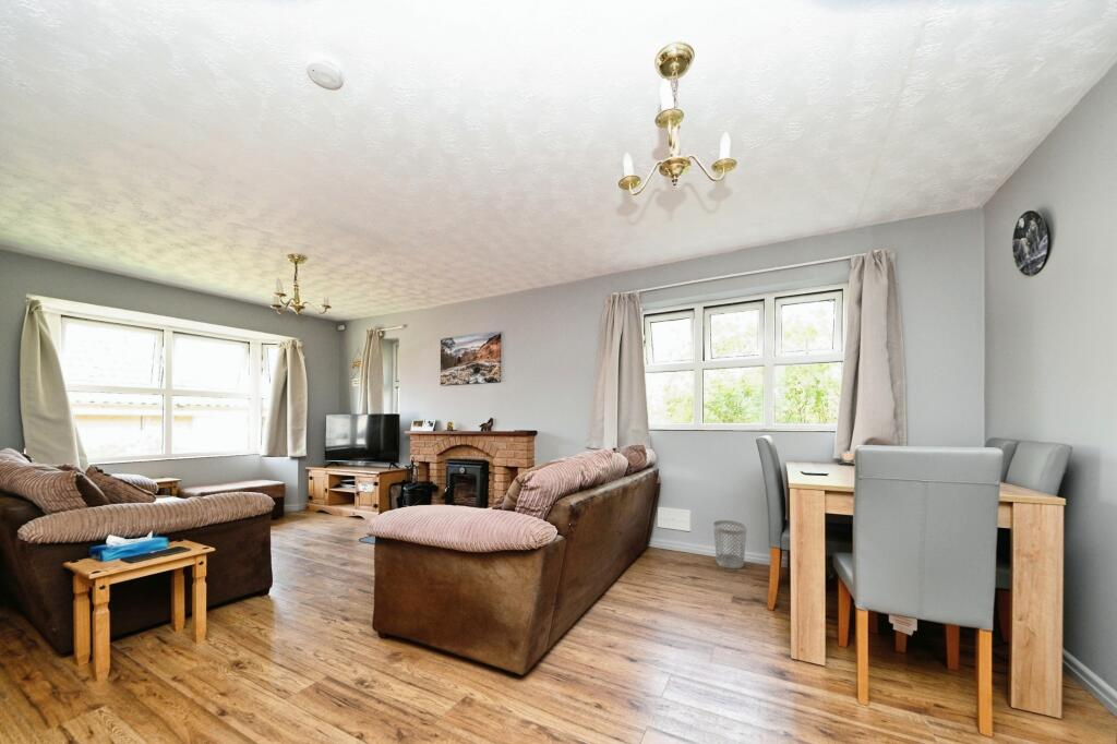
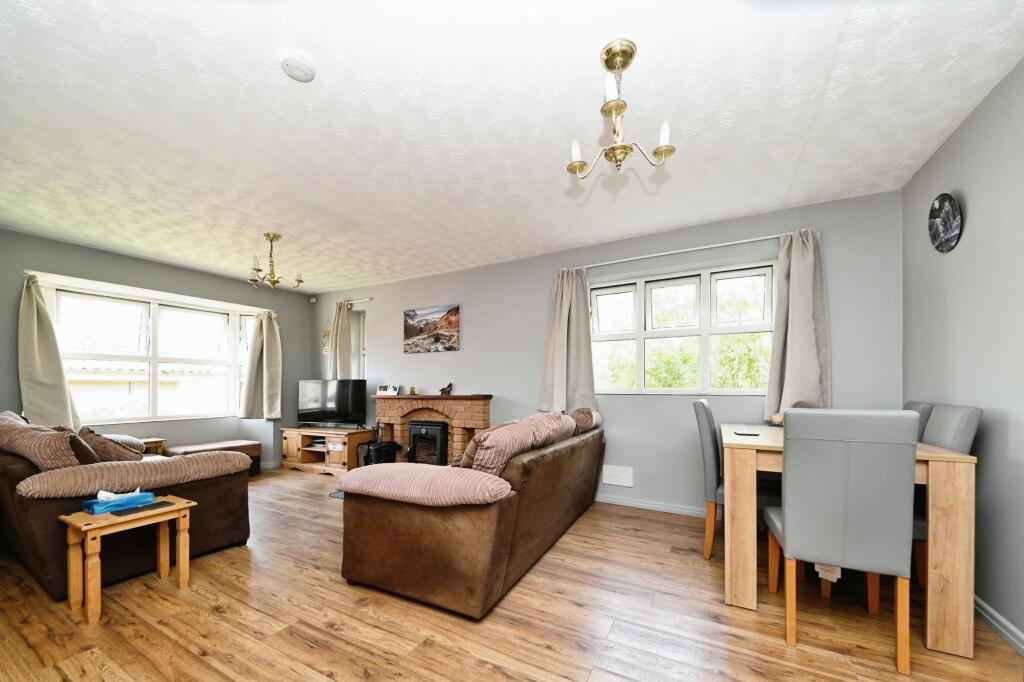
- wastebasket (730, 544)
